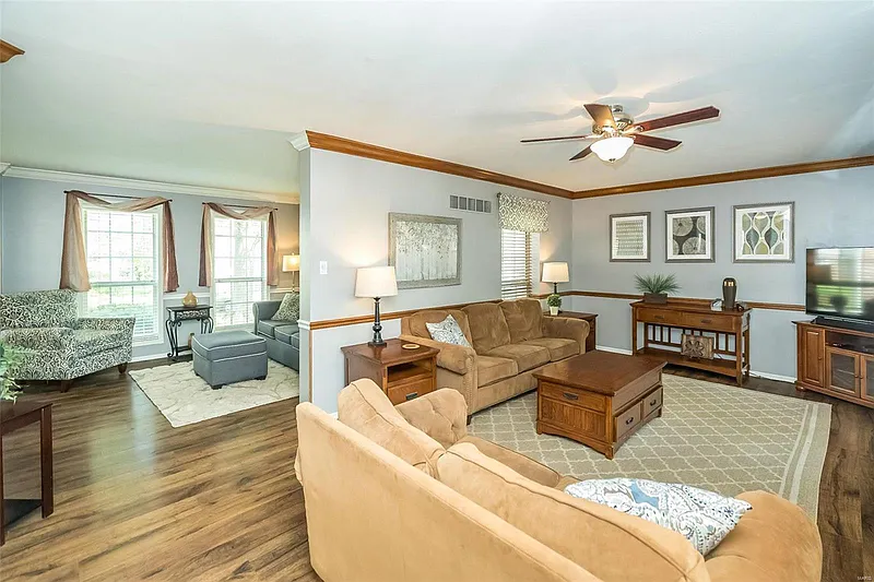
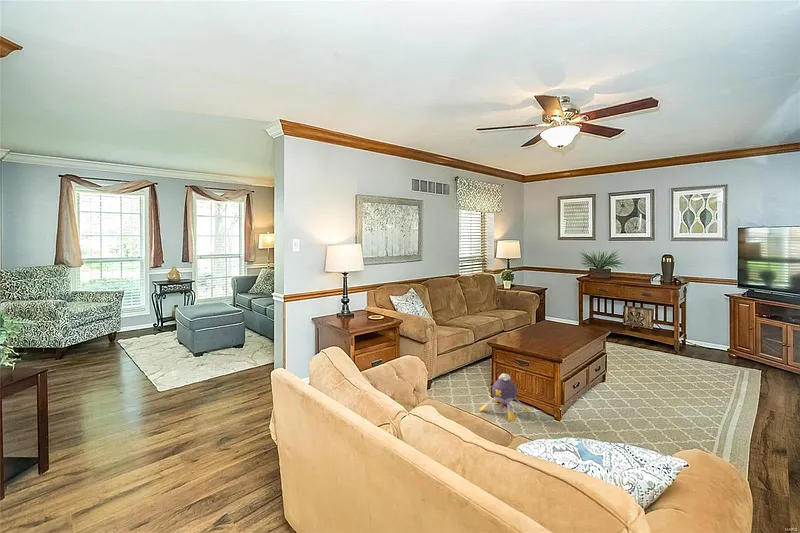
+ plush toy (504, 392)
